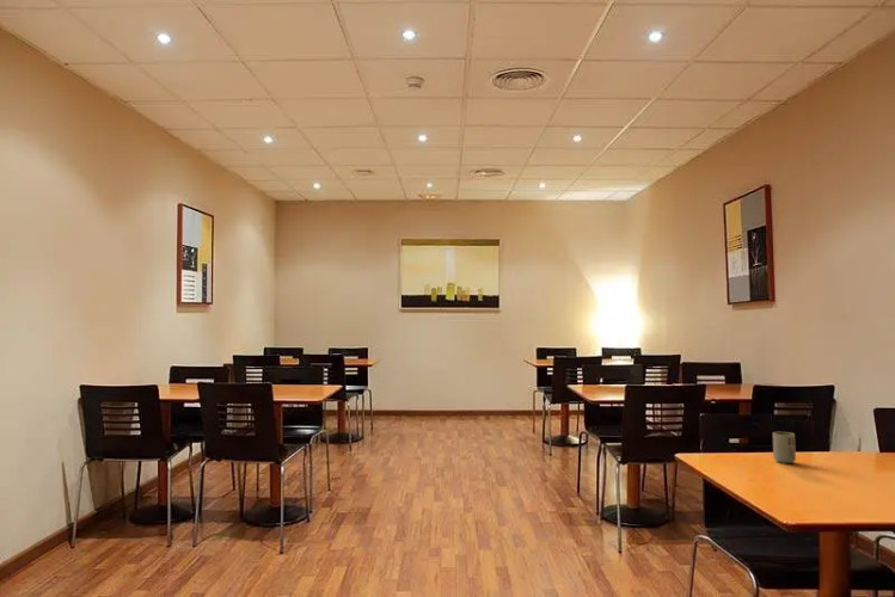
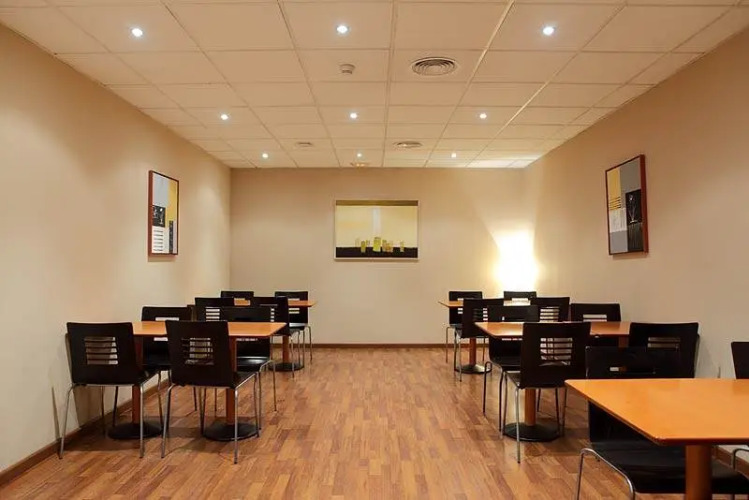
- cup (784, 447)
